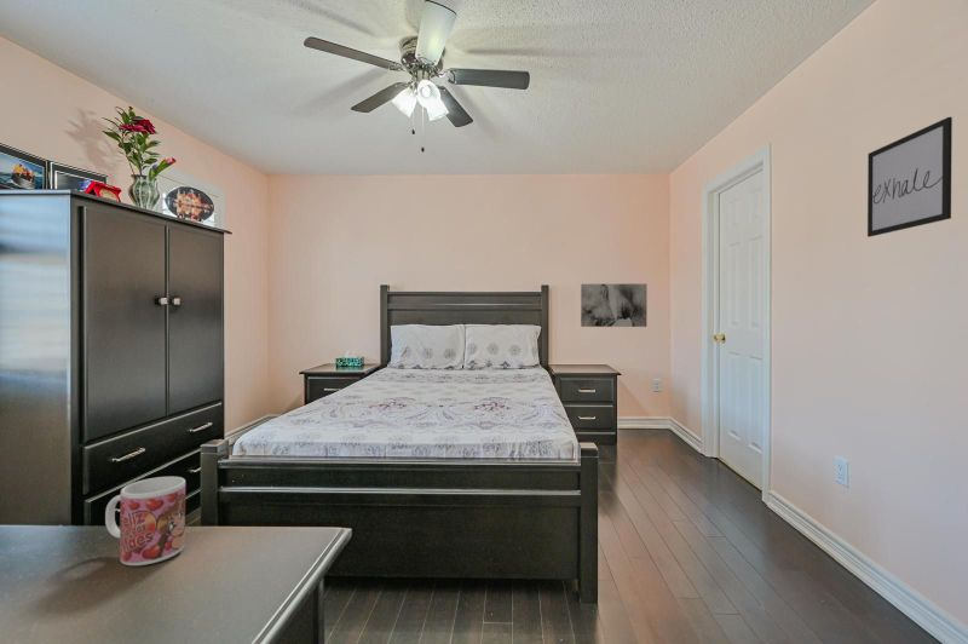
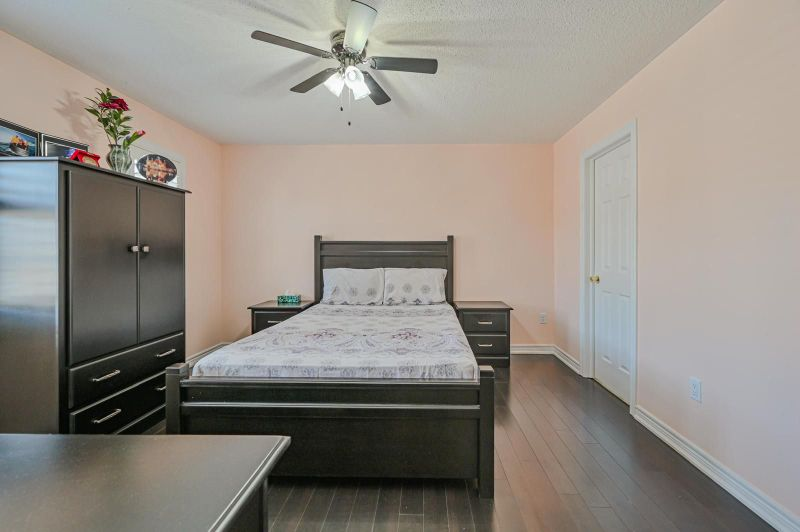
- wall art (905, 183)
- wall art (613, 305)
- mug (144, 517)
